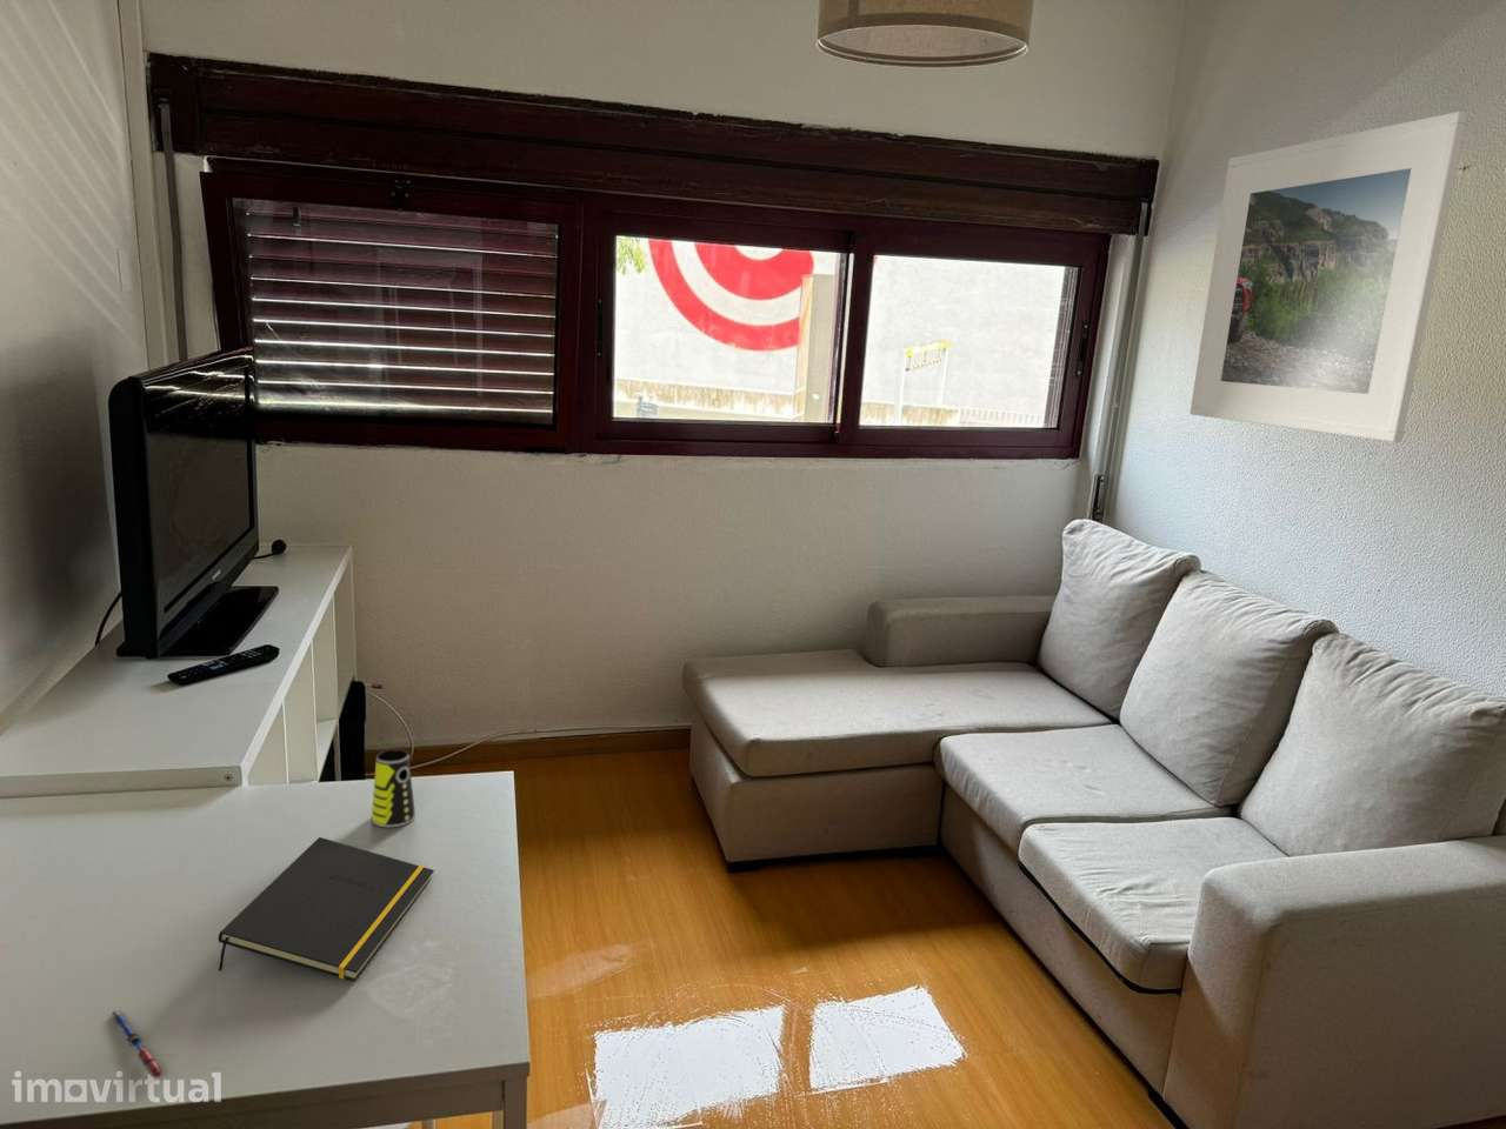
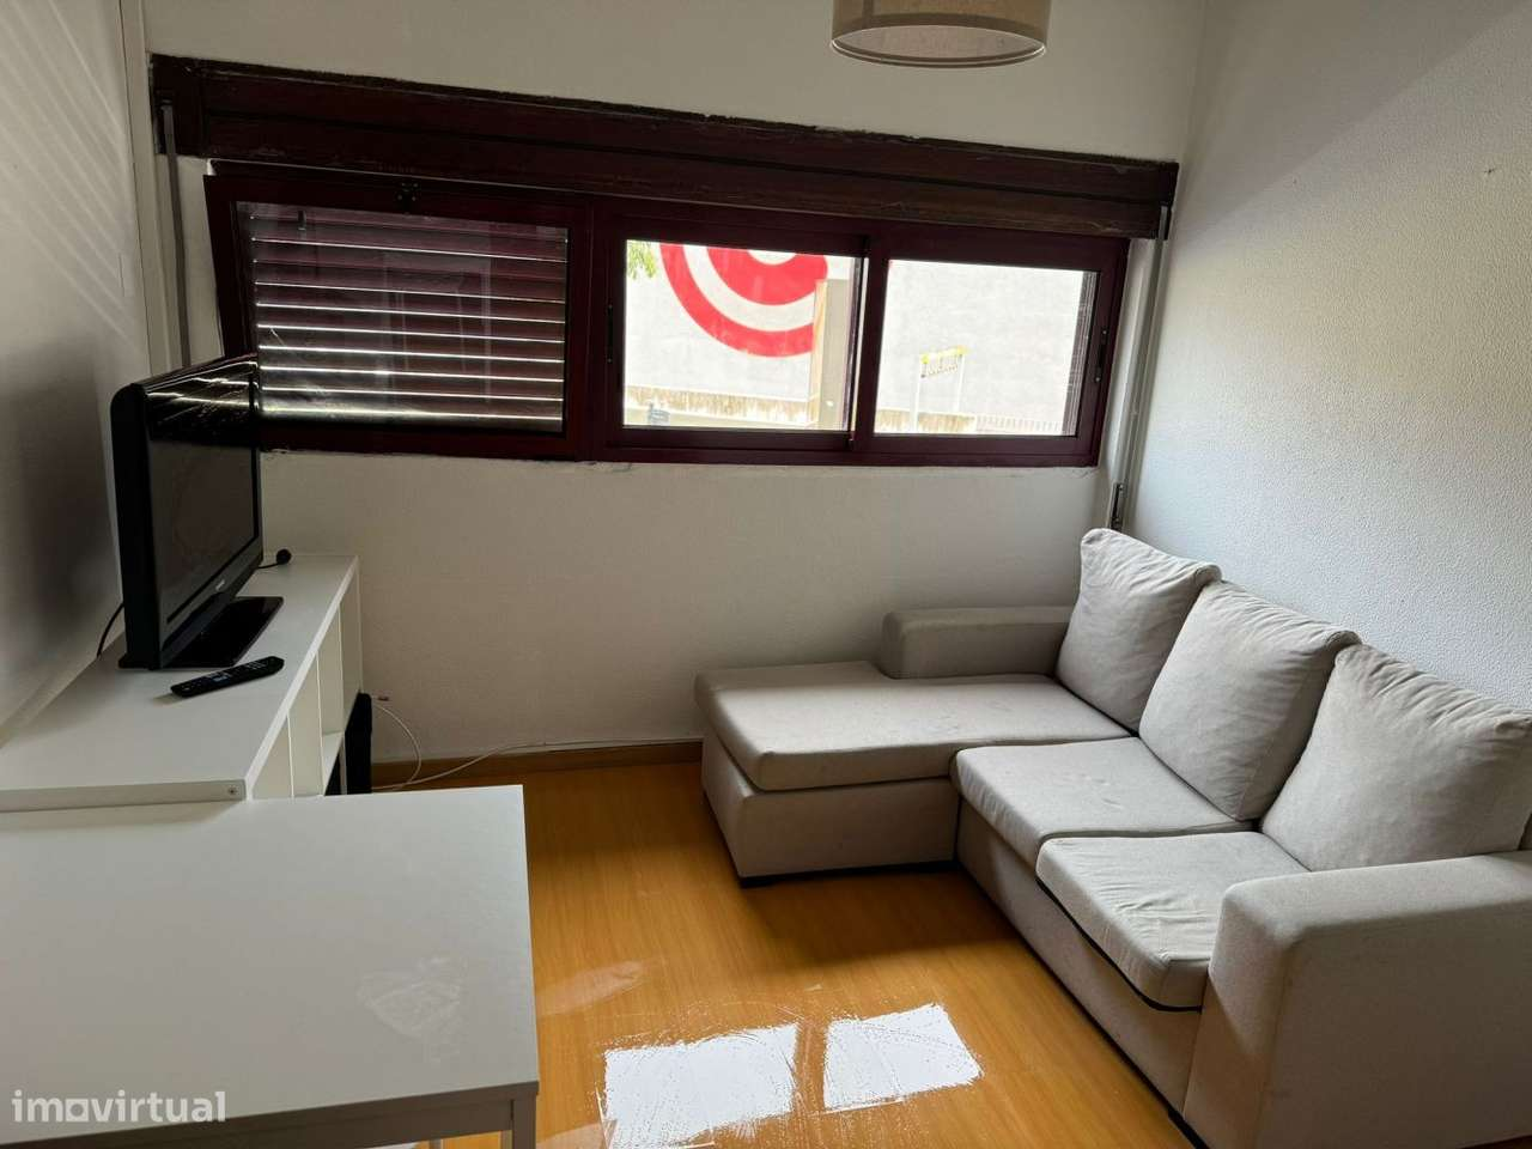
- cup (393, 785)
- notepad (336, 902)
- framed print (1306, 286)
- pen (135, 1040)
